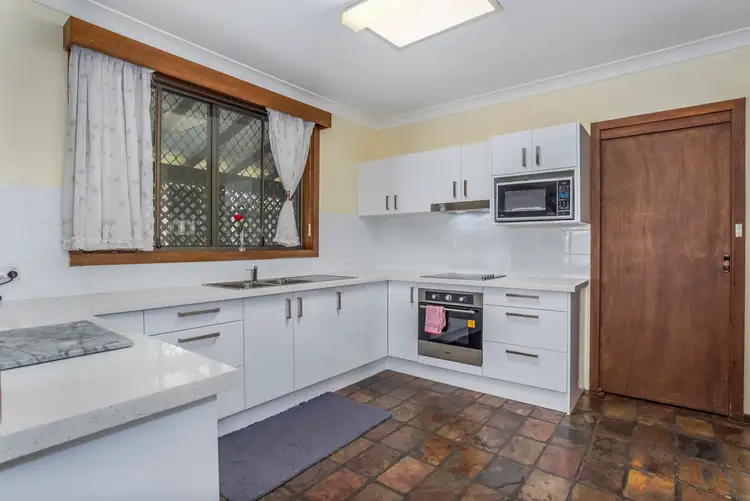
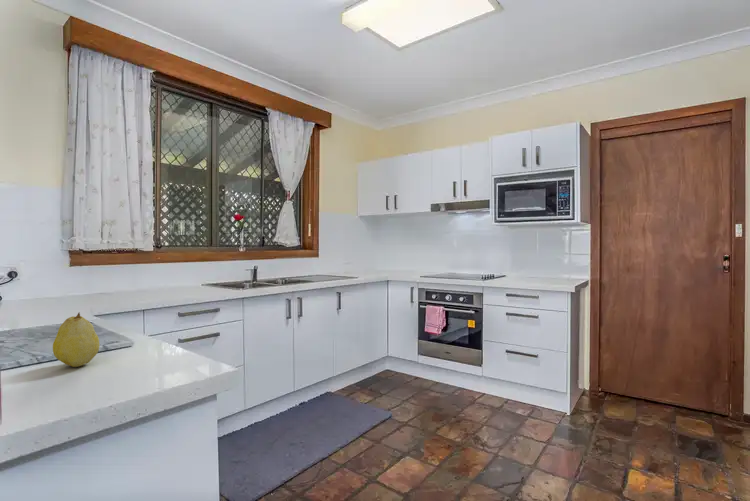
+ fruit (75, 338)
